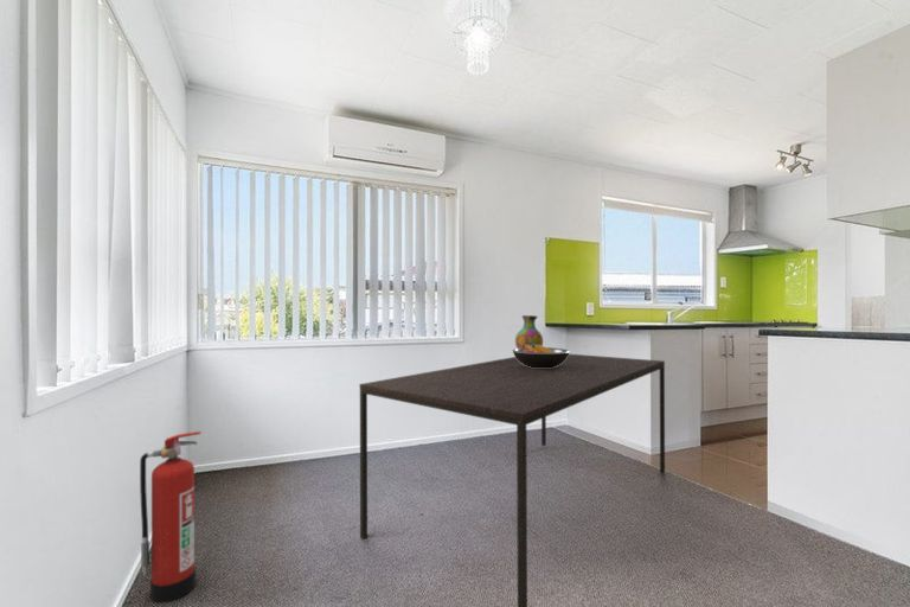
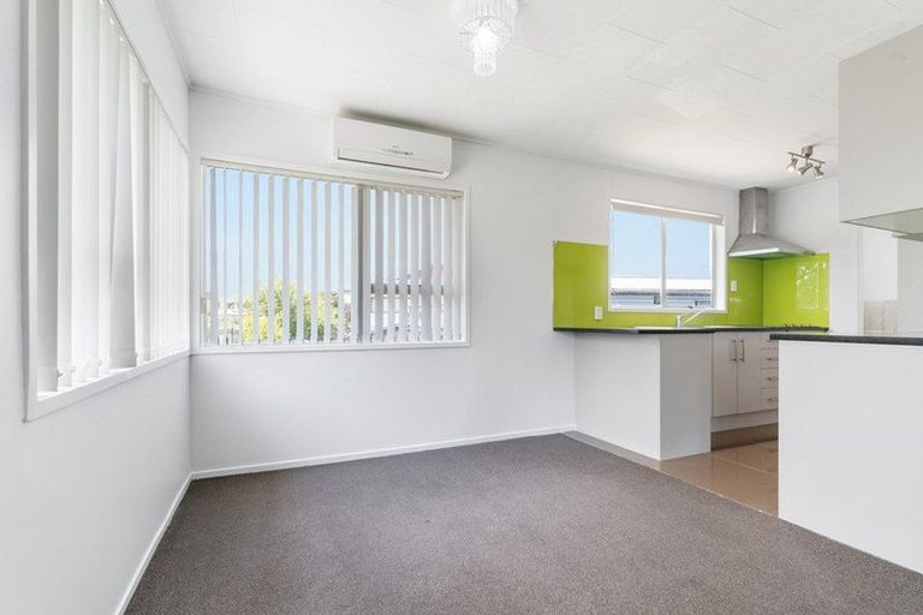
- vase (528, 336)
- fire extinguisher (171, 511)
- dining table (541, 435)
- fruit bowl (540, 356)
